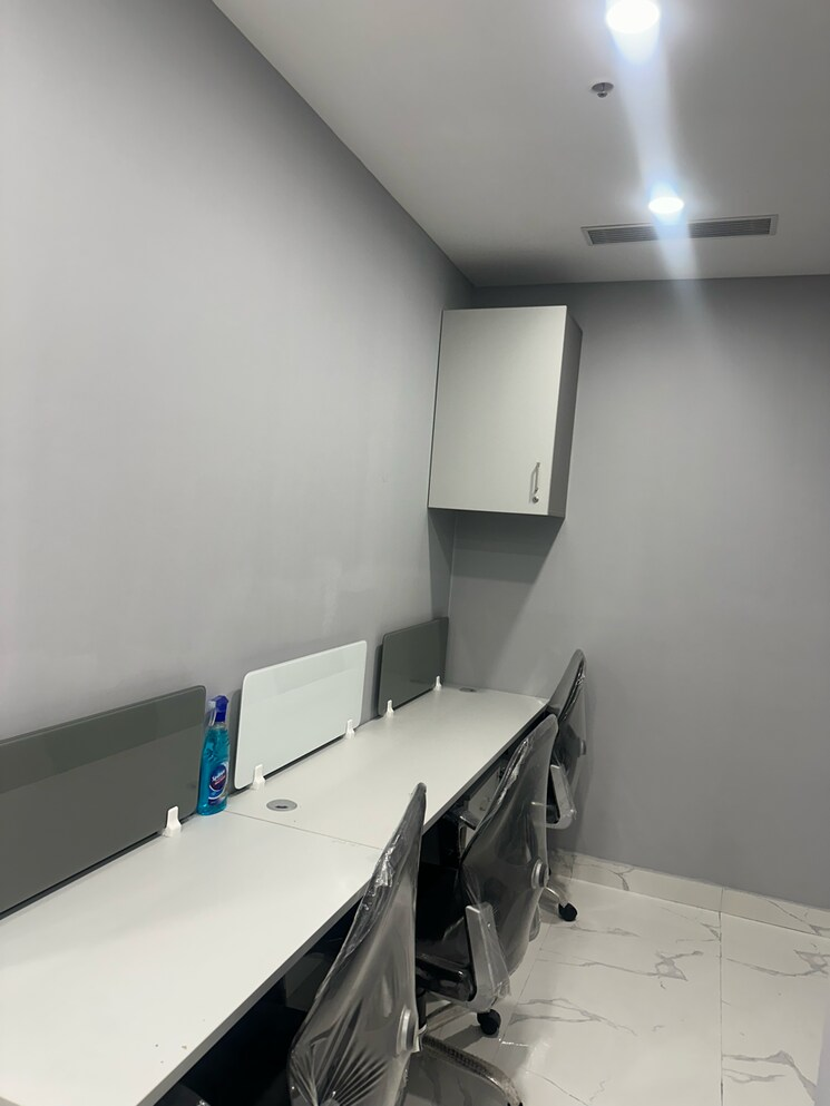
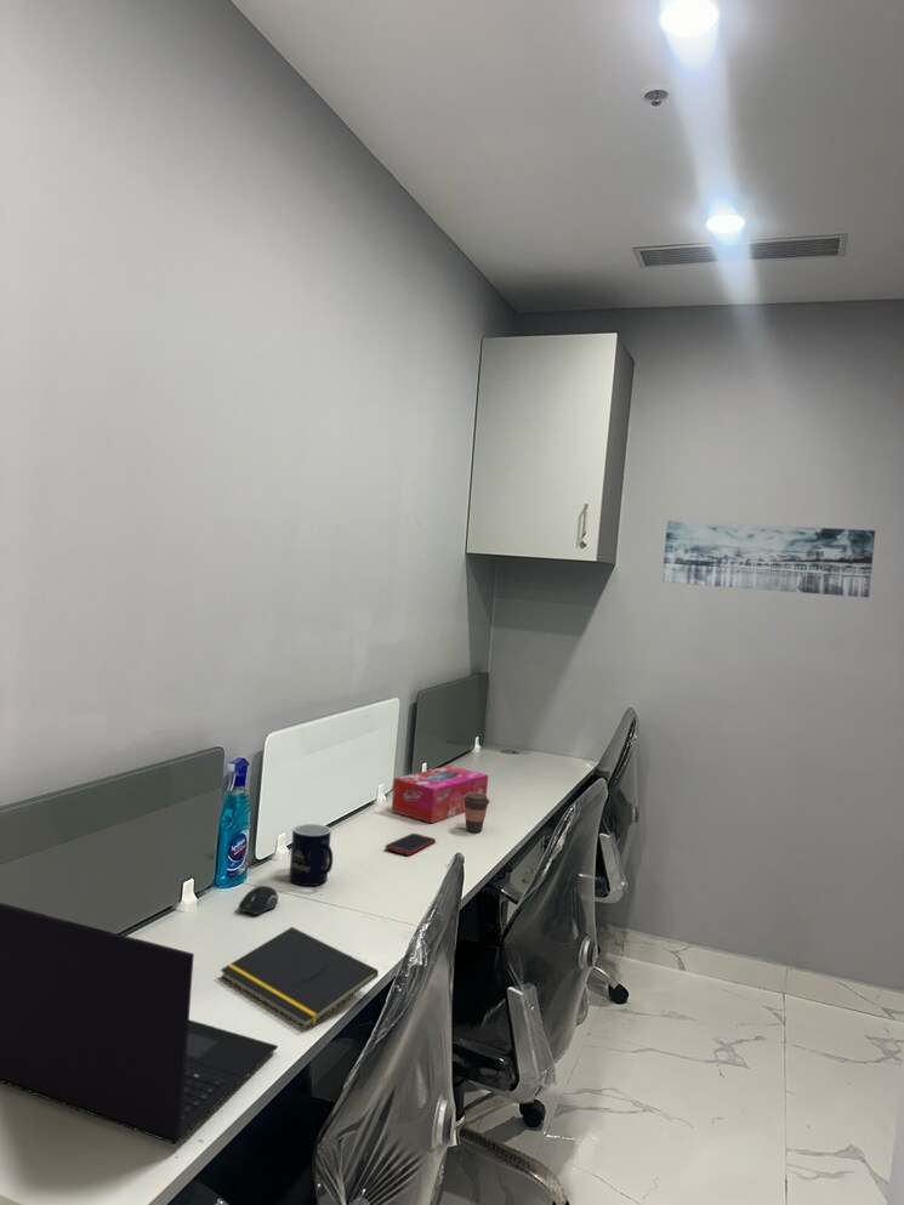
+ mug (315, 856)
+ coffee cup (474, 812)
+ notepad (299, 972)
+ cell phone (410, 843)
+ tissue box (440, 792)
+ laptop (141, 981)
+ wall art (763, 557)
+ computer mouse (260, 897)
